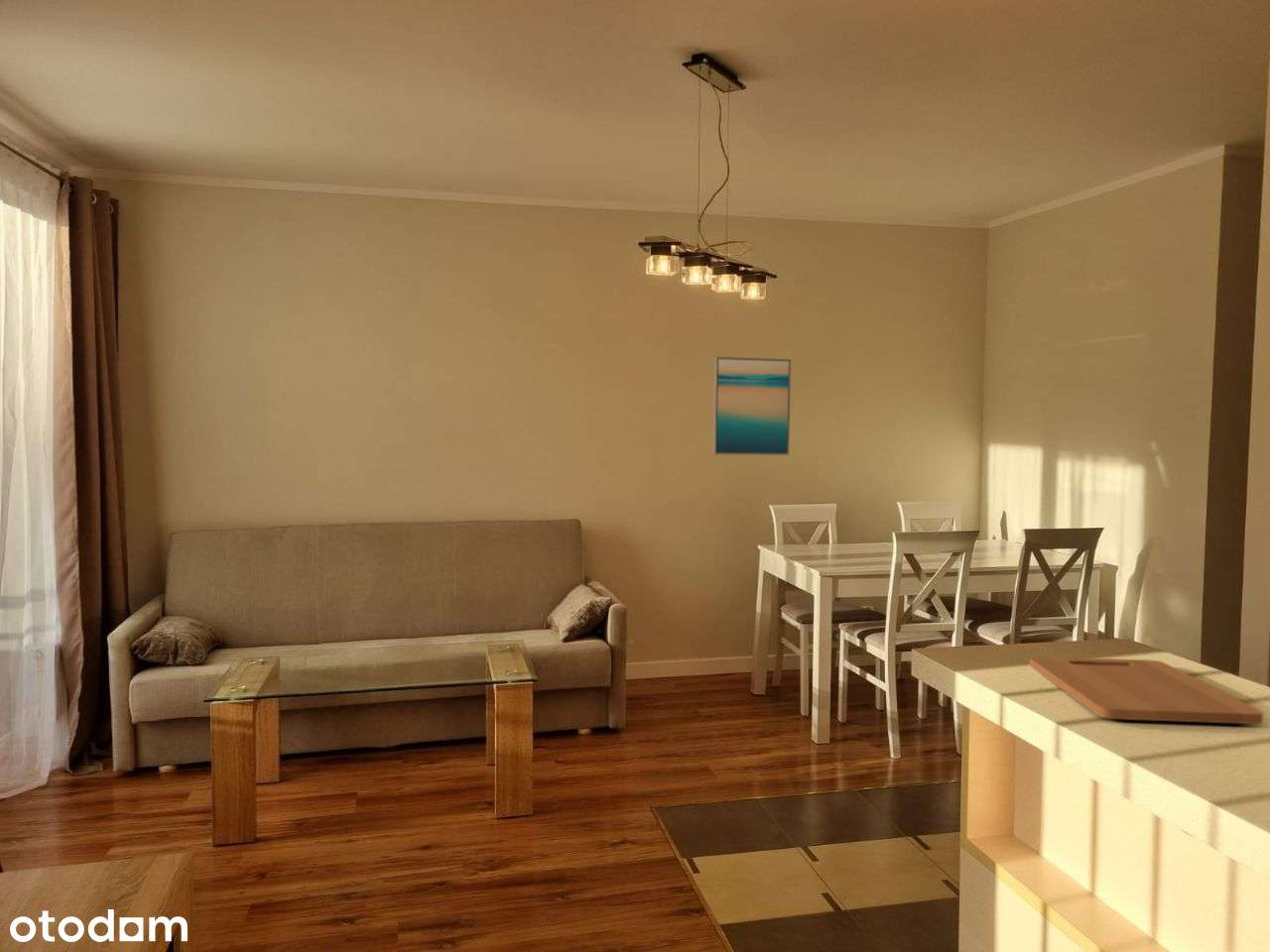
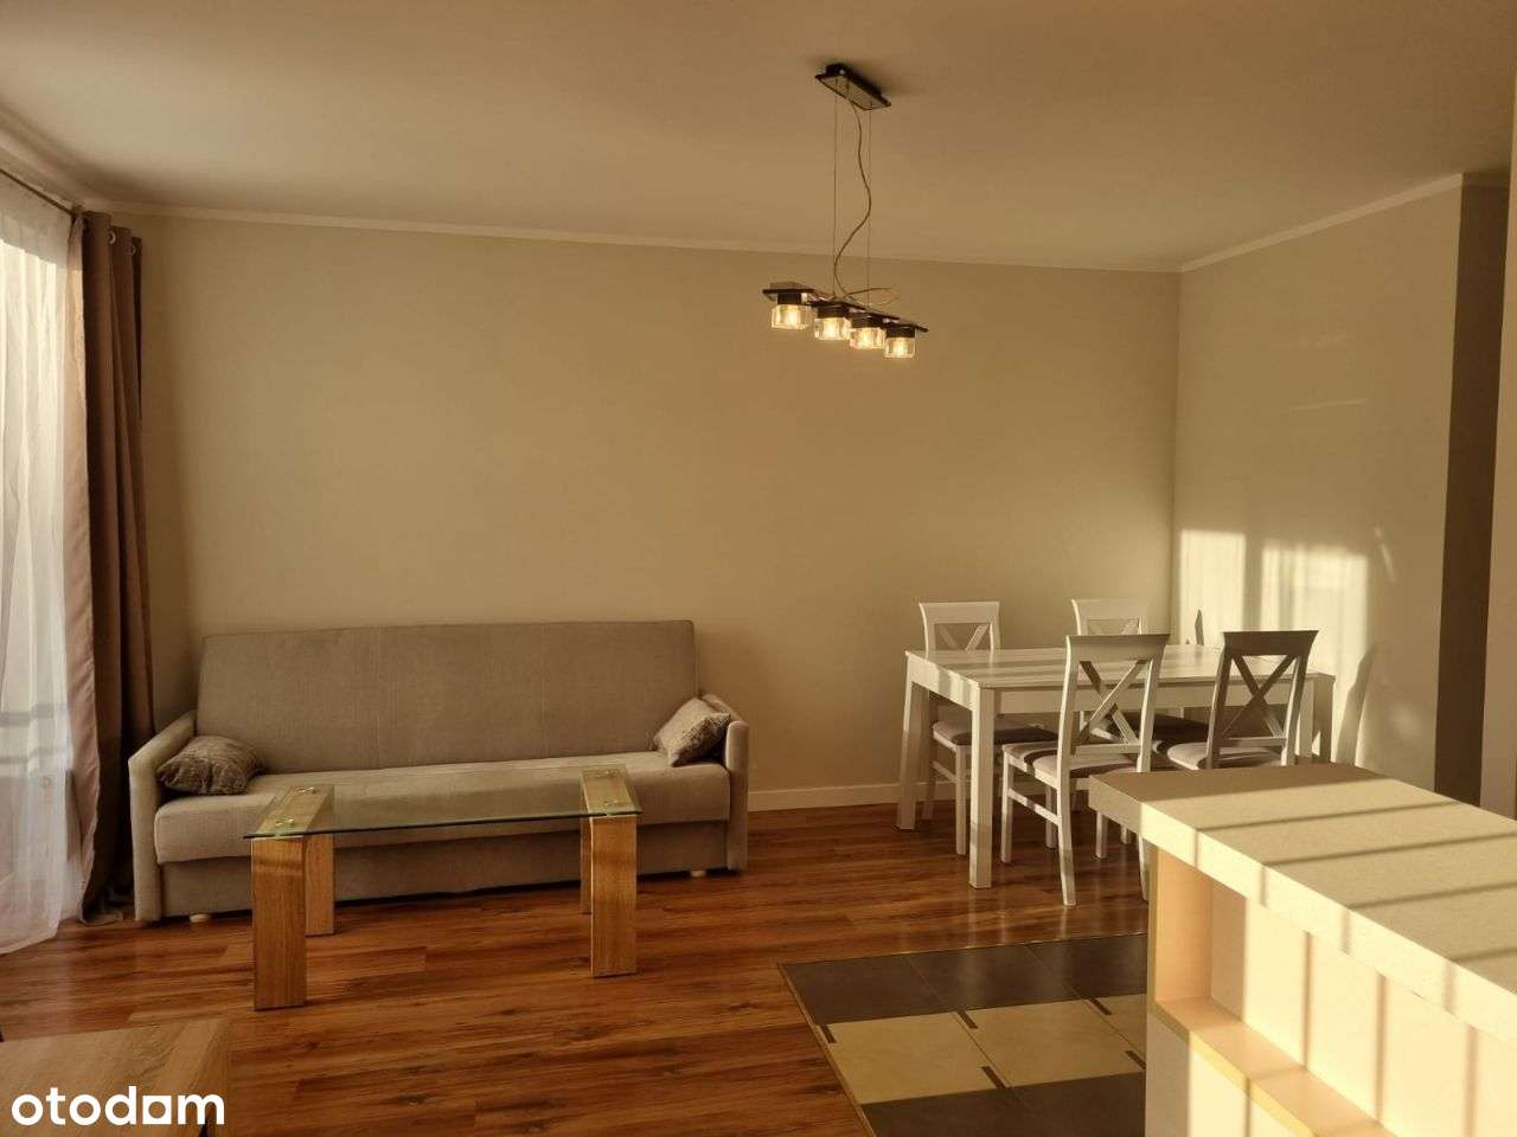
- wall art (751, 406)
- cutting board (1133, 686)
